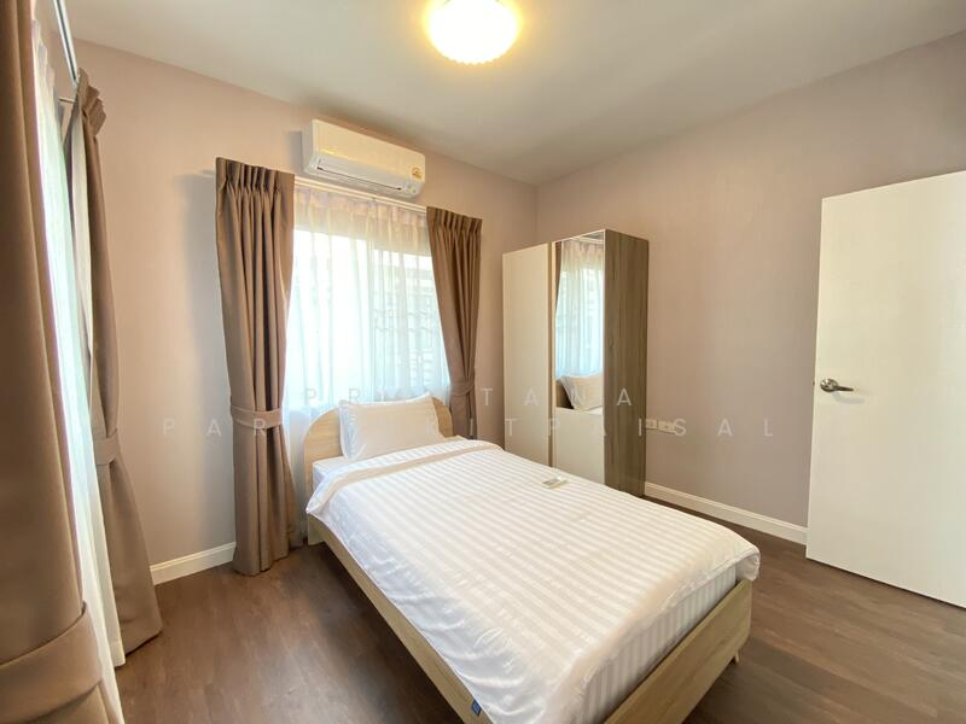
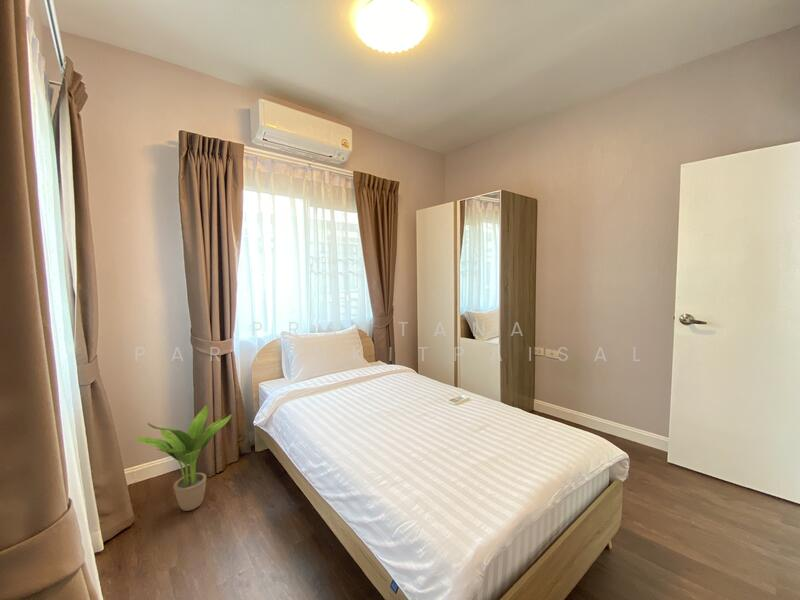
+ potted plant (193, 458)
